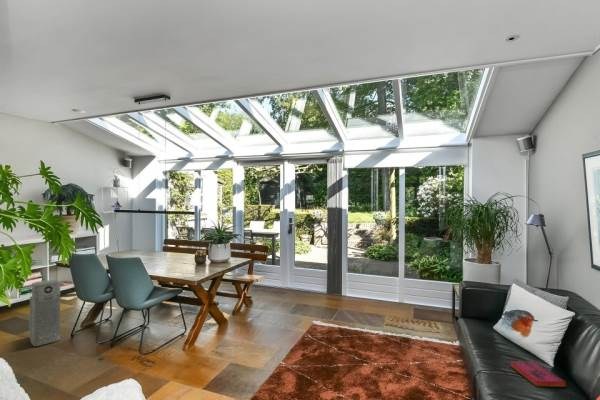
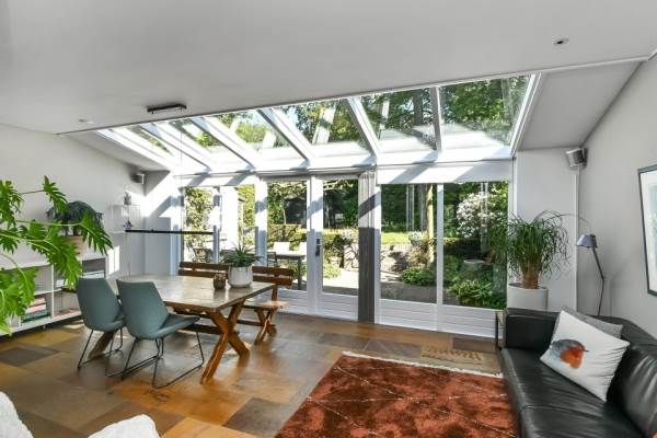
- air purifier (44, 310)
- hardback book (536, 373)
